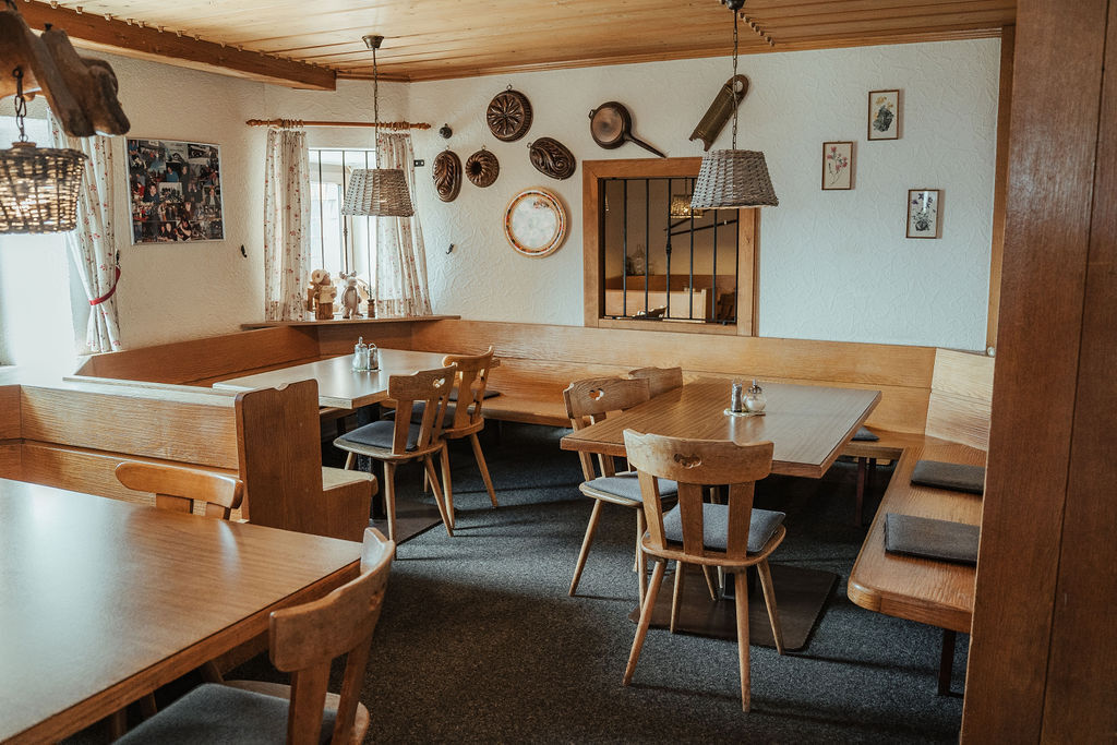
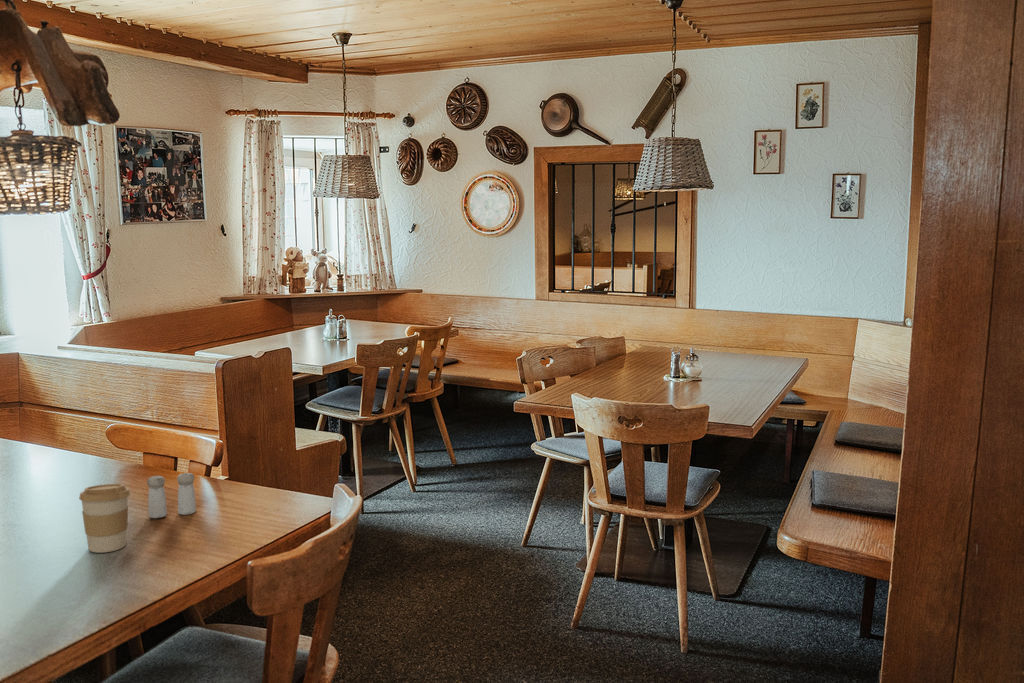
+ salt and pepper shaker (165, 496)
+ coffee cup (105, 515)
